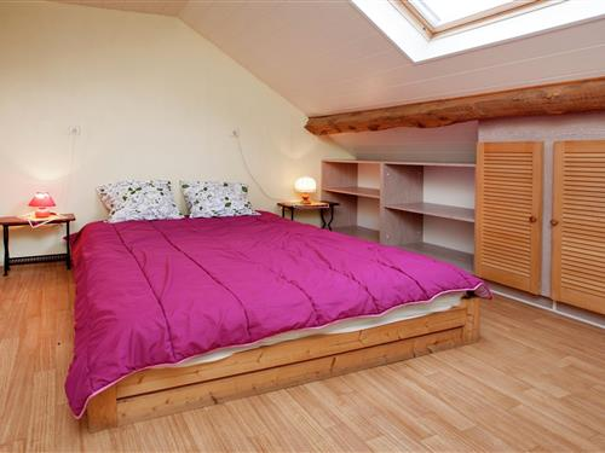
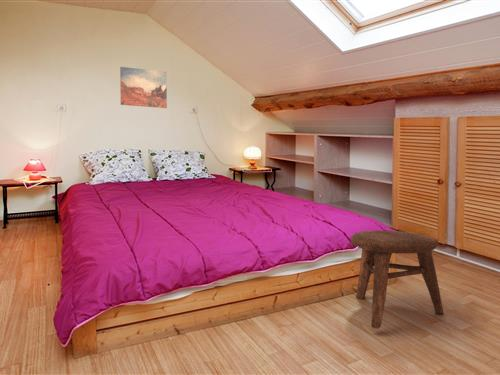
+ wall art (144, 87)
+ stool (389, 273)
